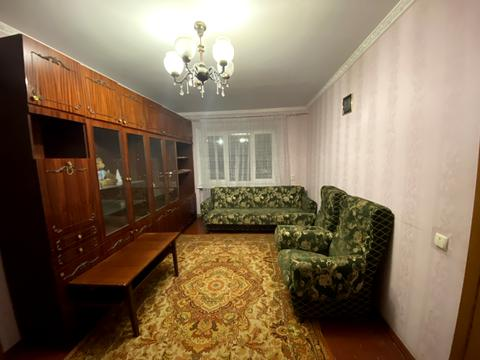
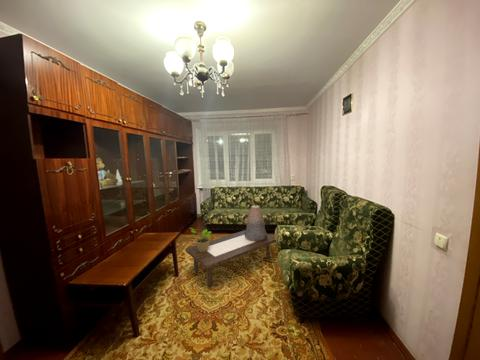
+ potted plant (202, 237)
+ coffee table (234, 254)
+ decorative urn (255, 221)
